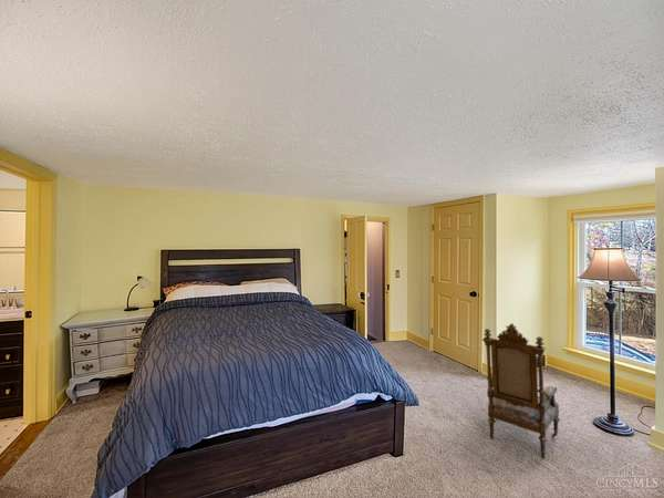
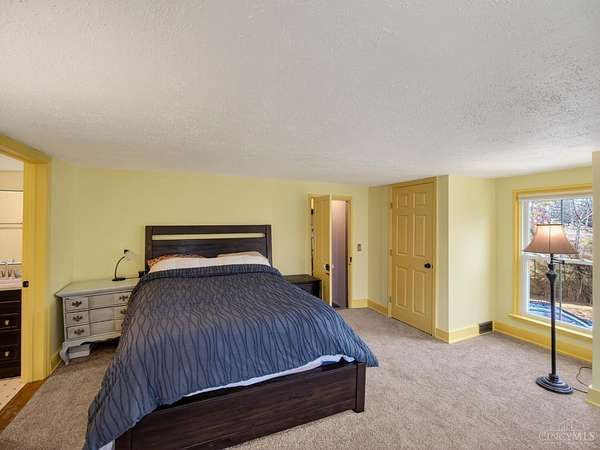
- armchair (520, 378)
